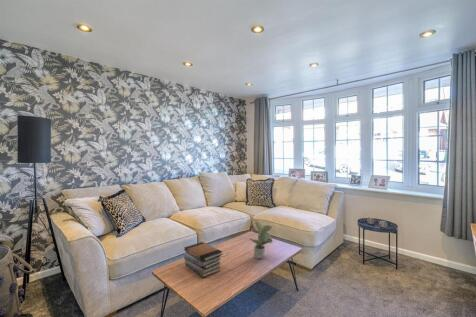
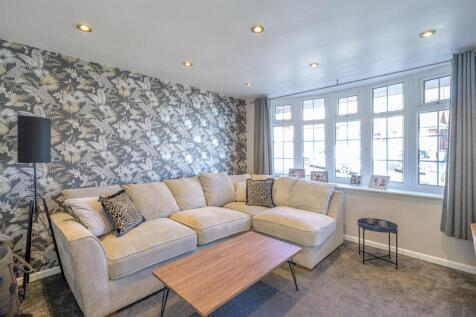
- potted plant (262, 240)
- book stack (202, 258)
